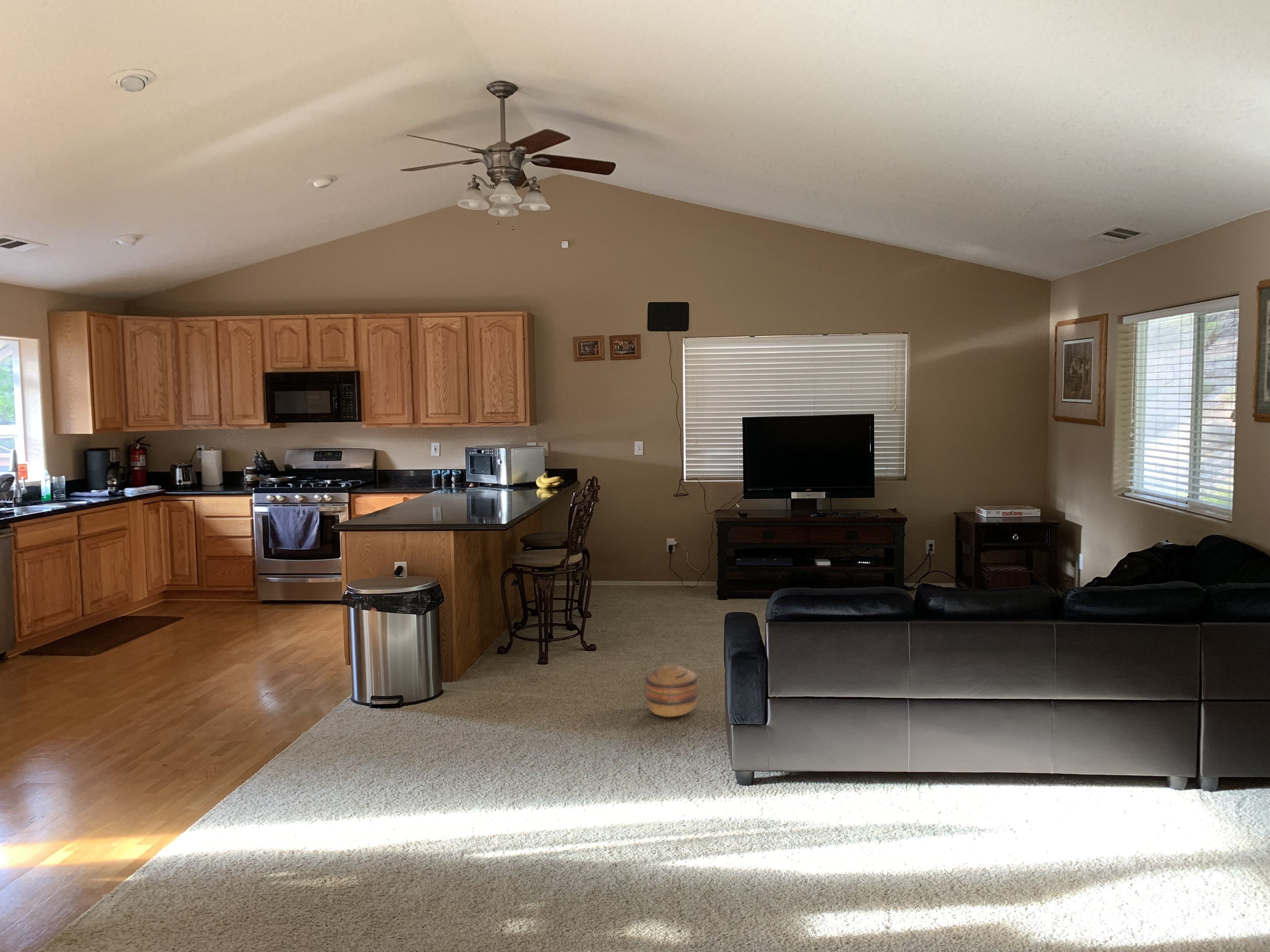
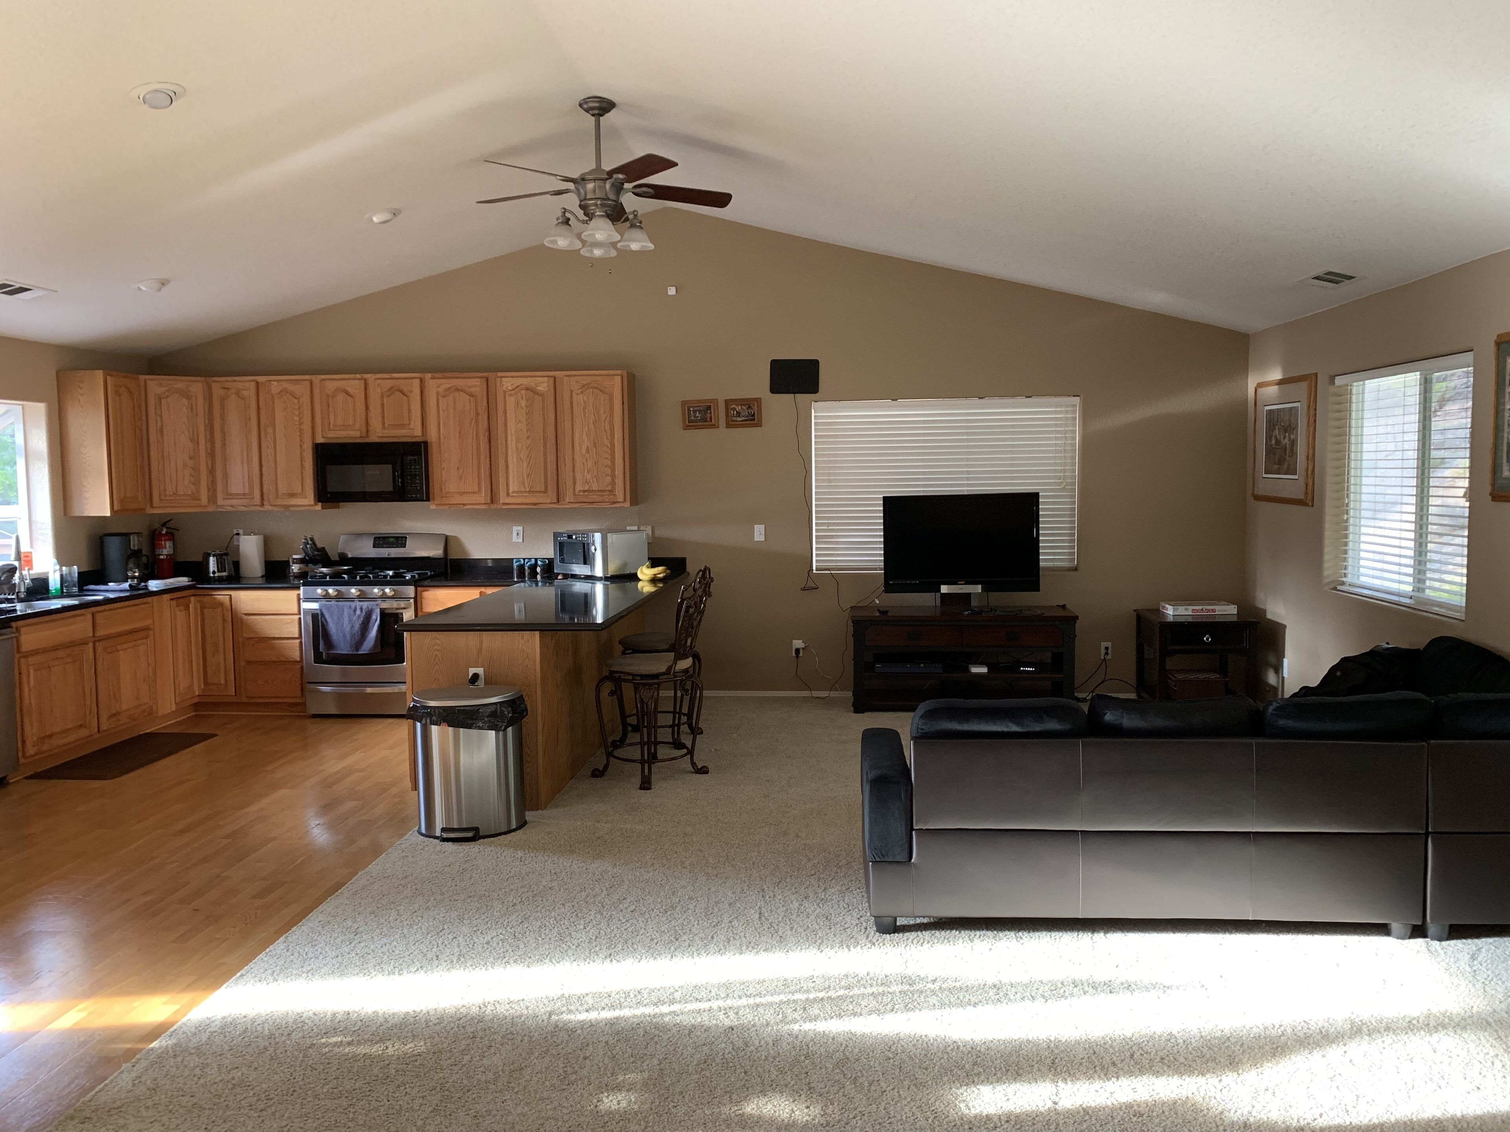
- basket (671, 690)
